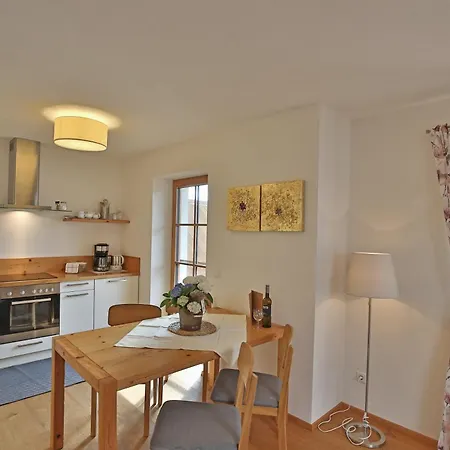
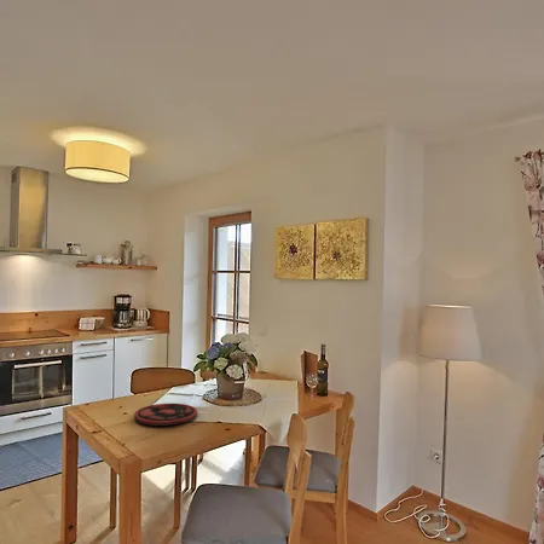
+ plate (166, 412)
